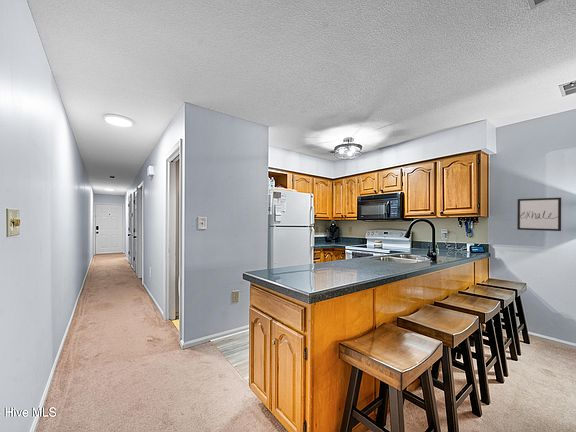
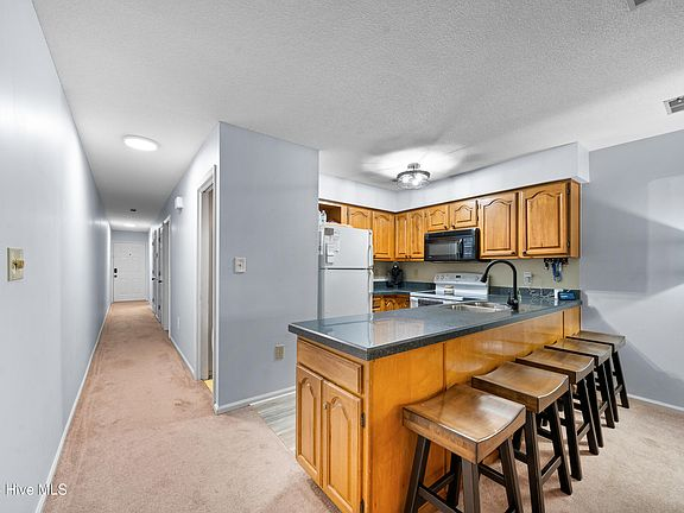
- wall art (538, 214)
